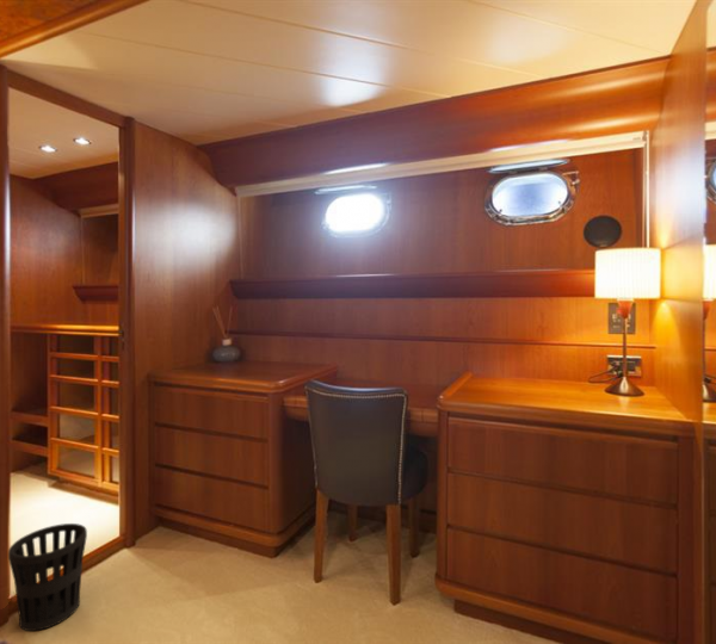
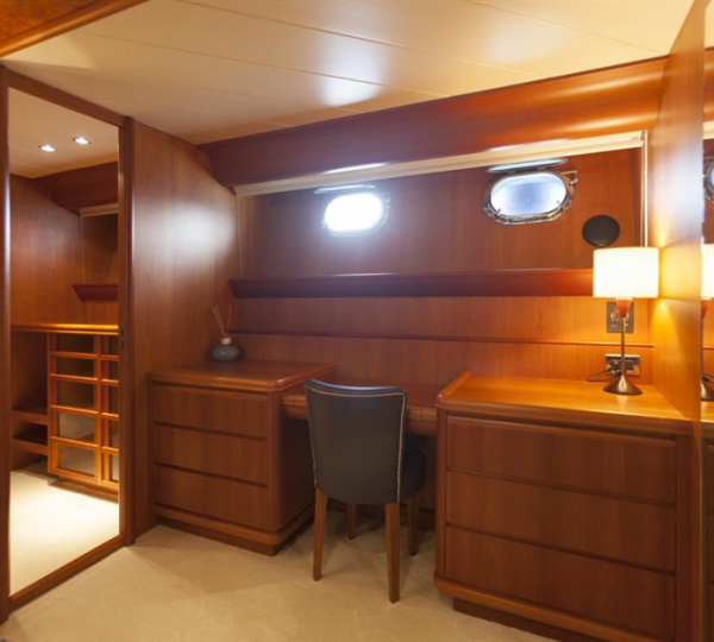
- wastebasket (47, 575)
